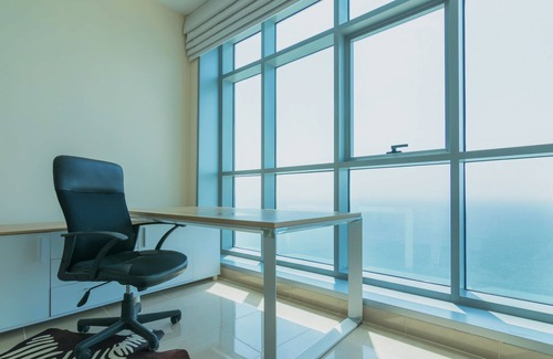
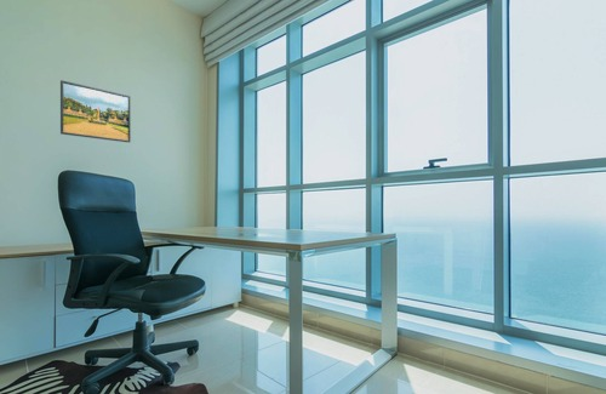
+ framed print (97, 113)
